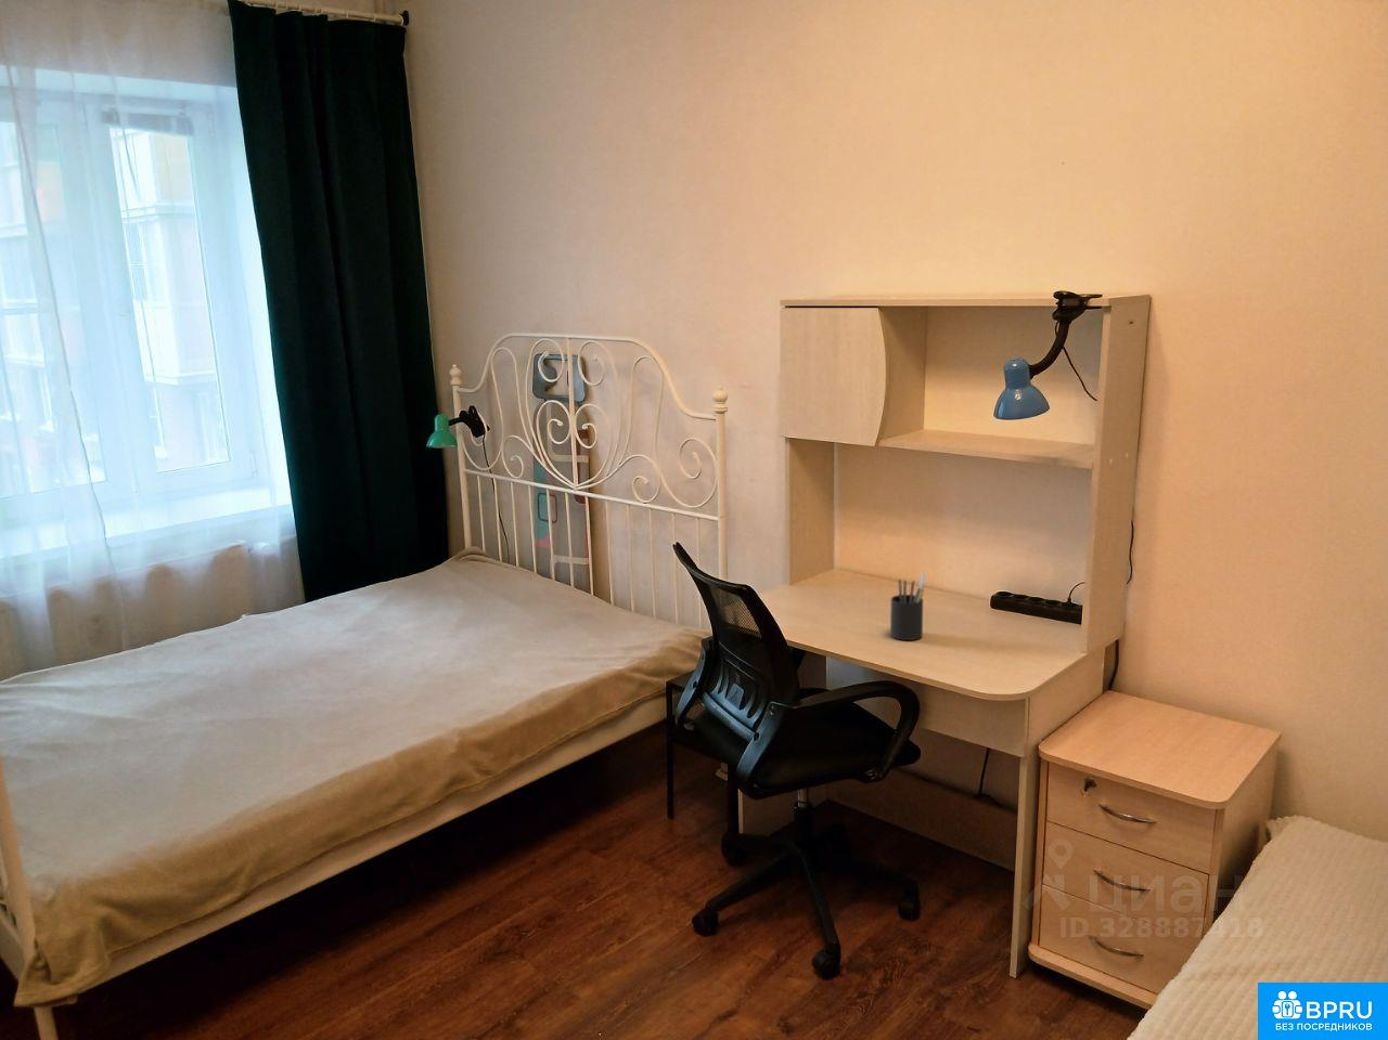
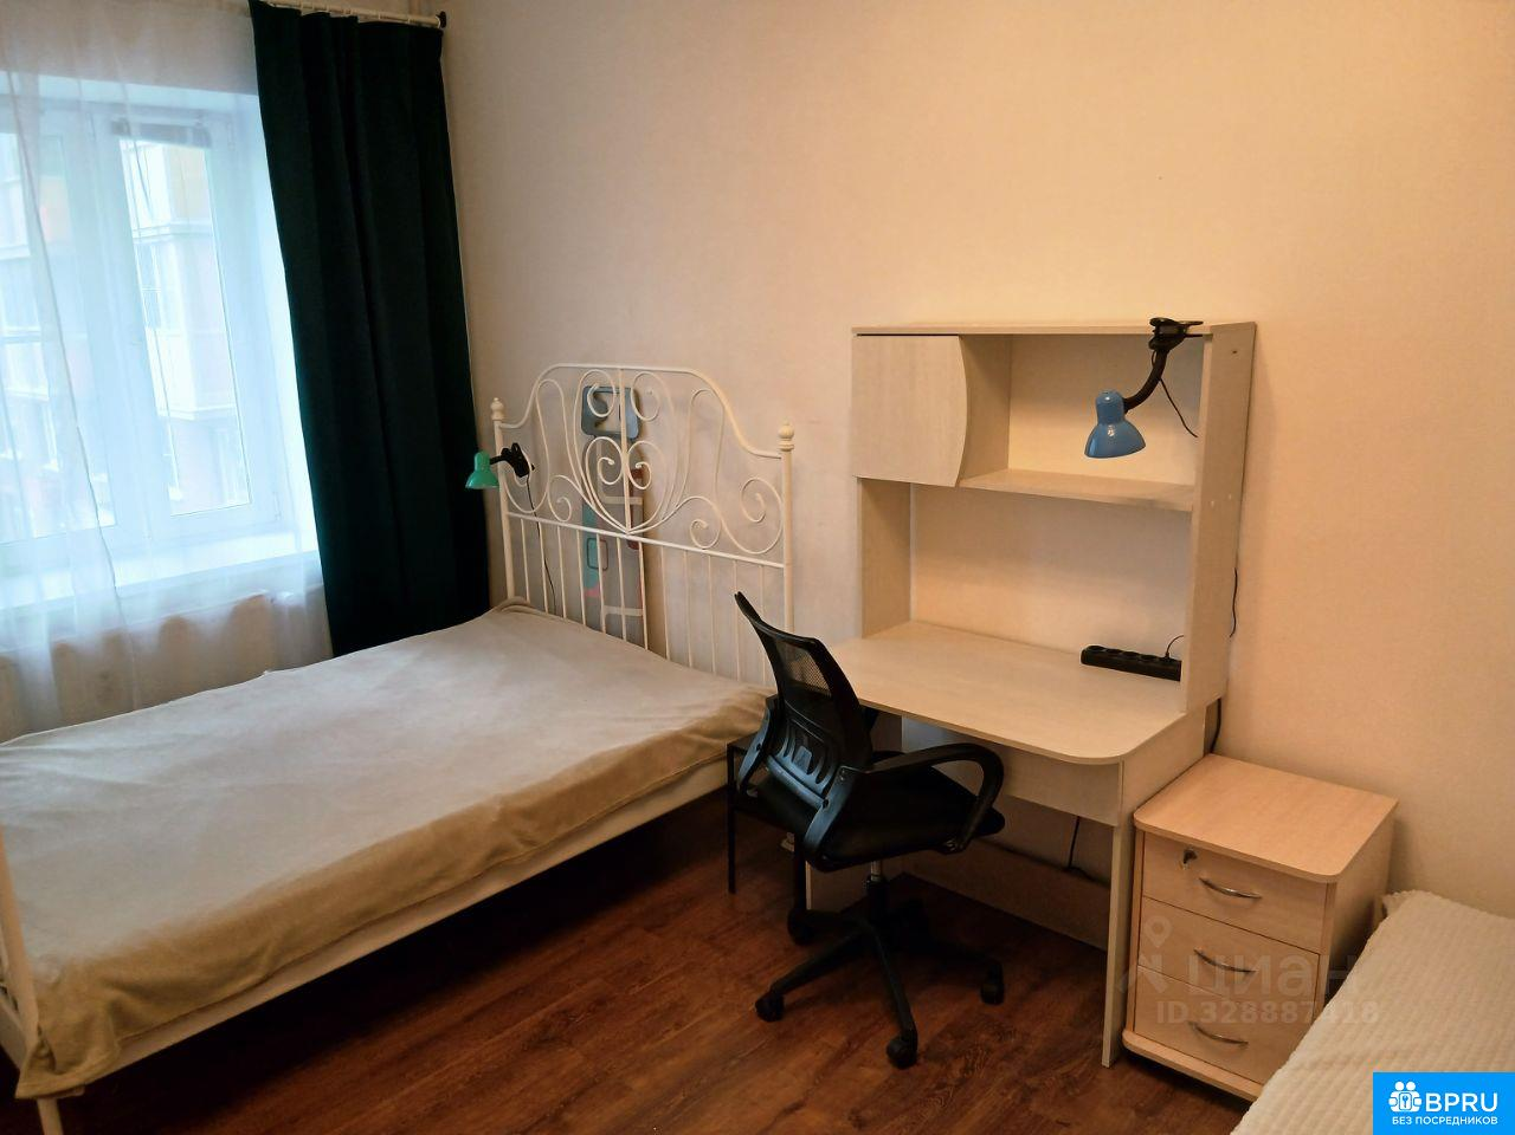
- pen holder (907, 604)
